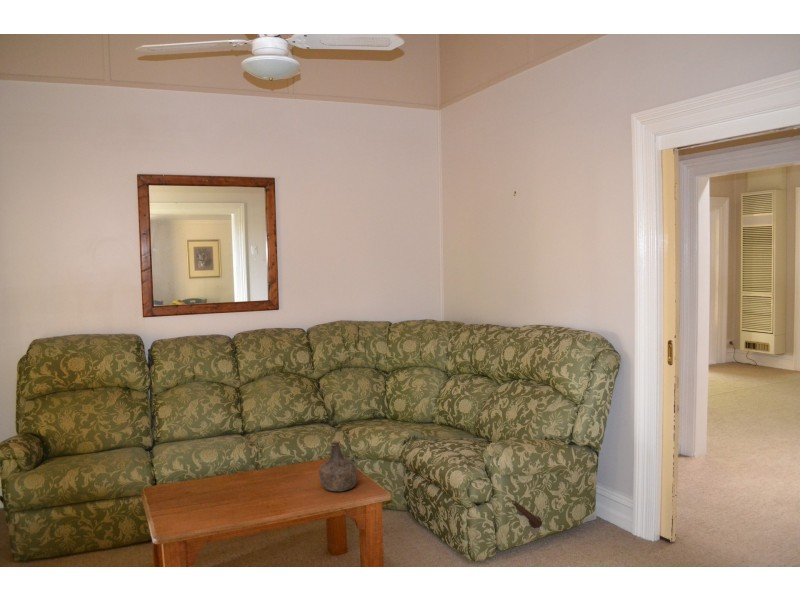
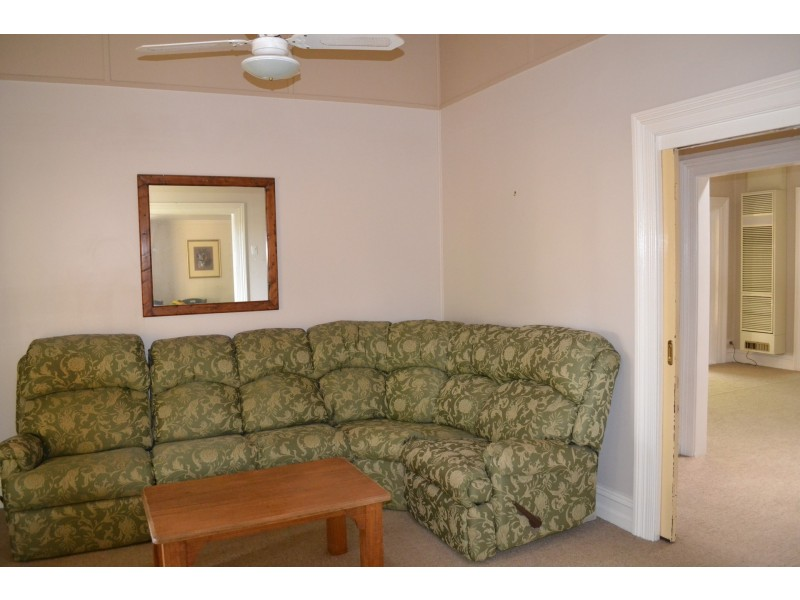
- bottle (337, 464)
